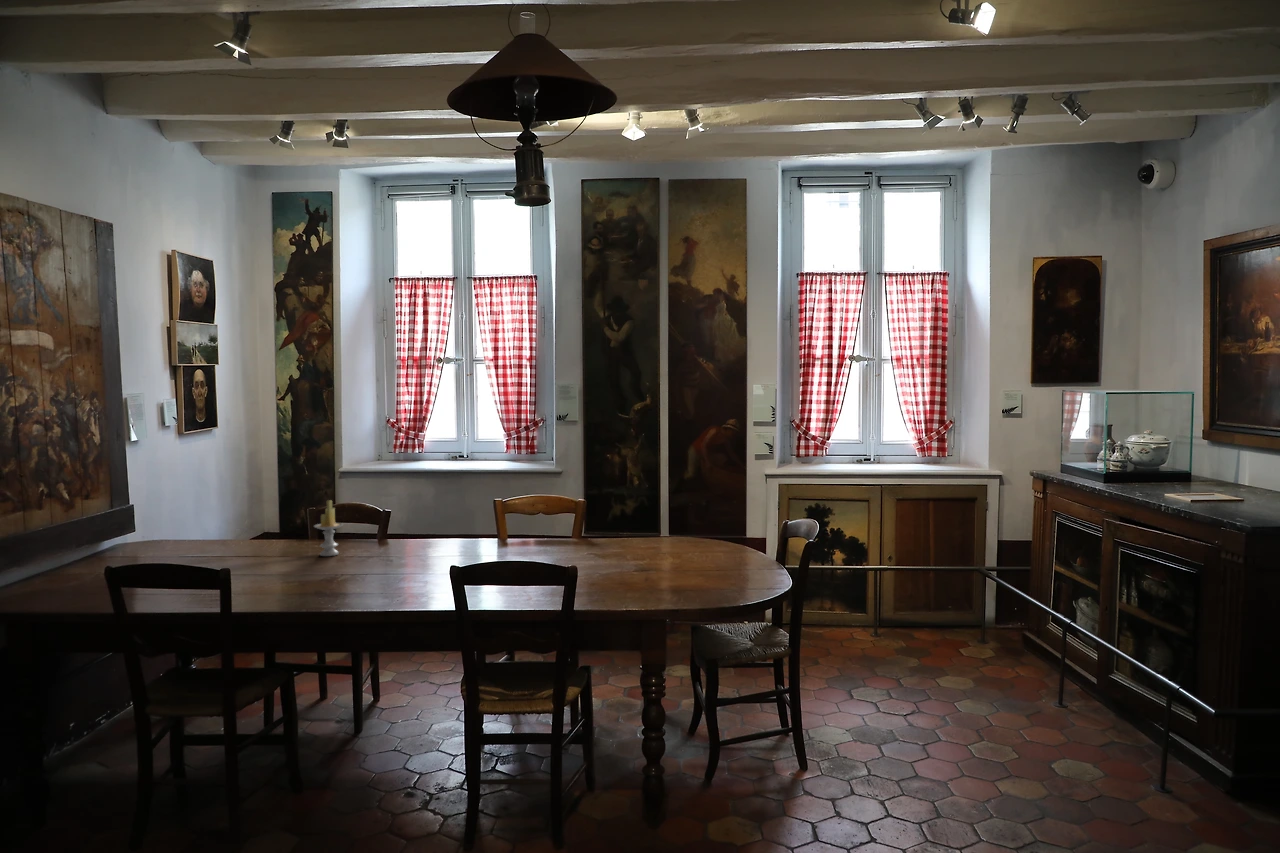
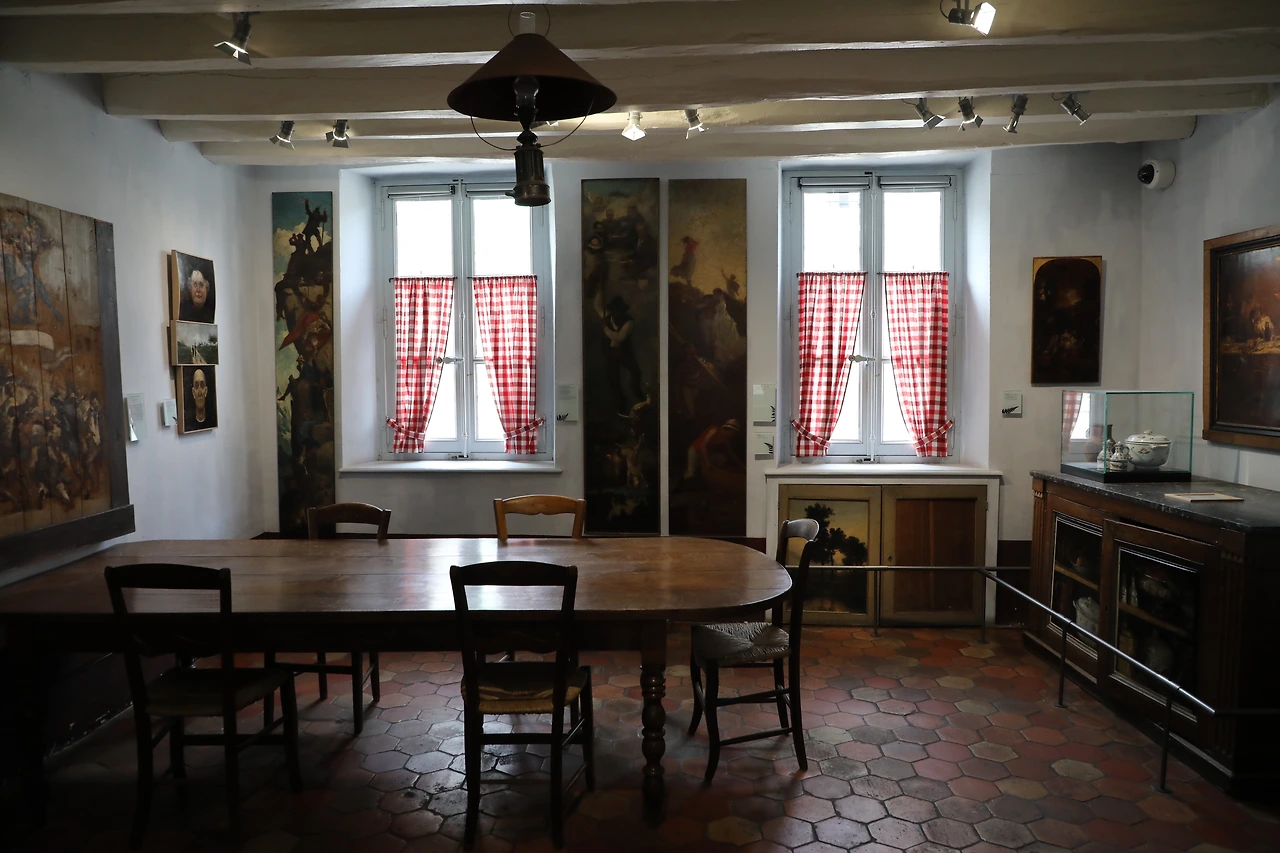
- candle (328, 527)
